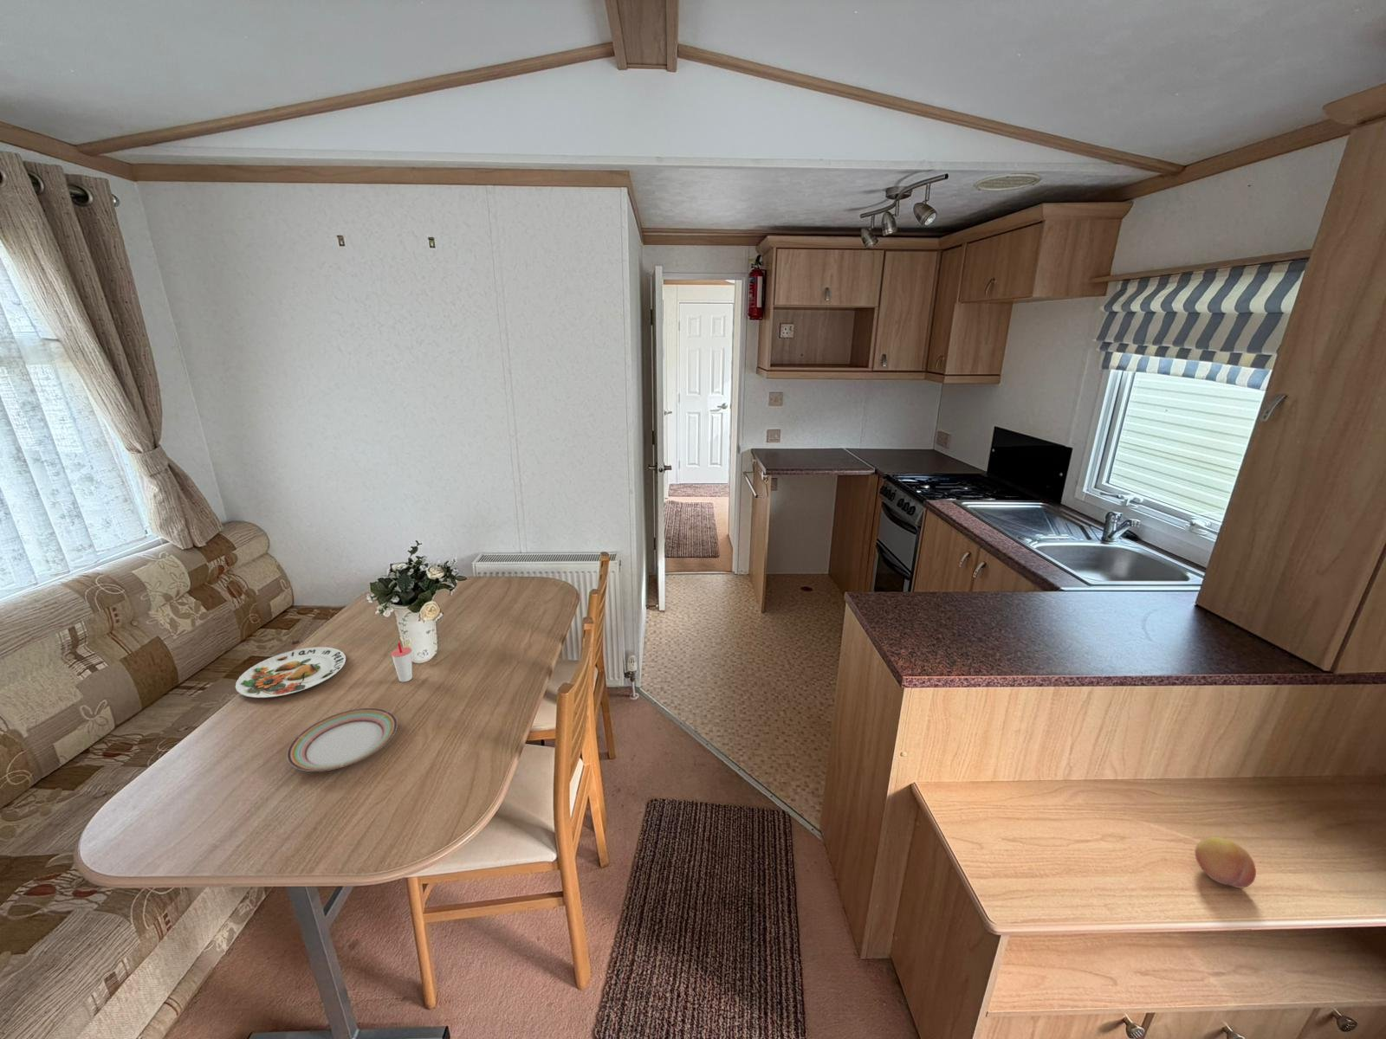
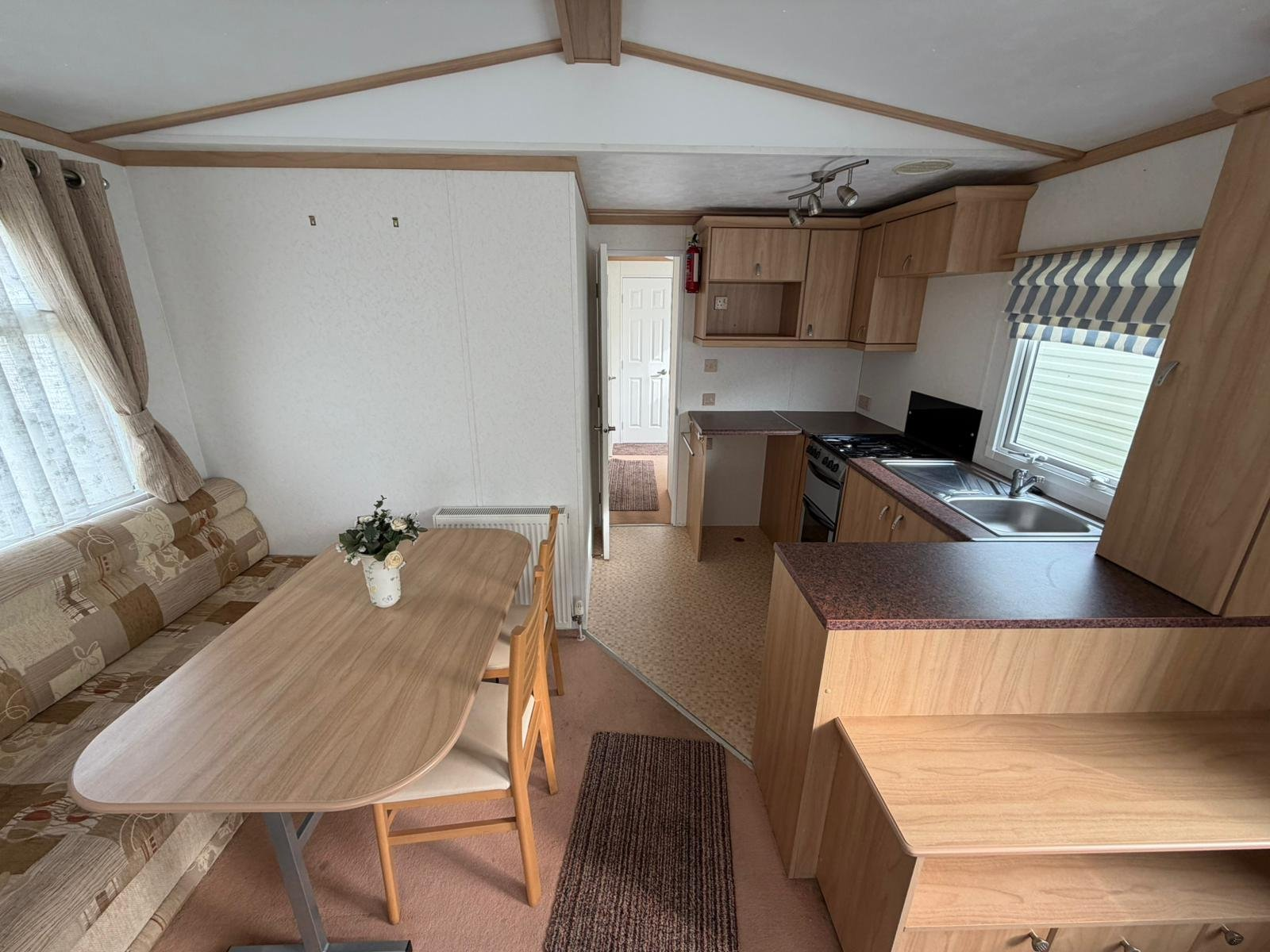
- cup (403, 660)
- plate (292, 671)
- plate (345, 740)
- fruit (1226, 861)
